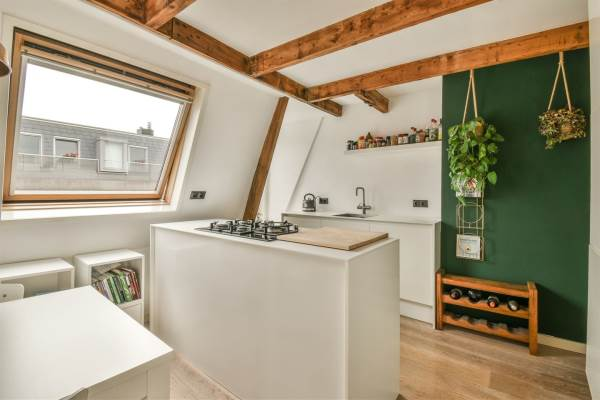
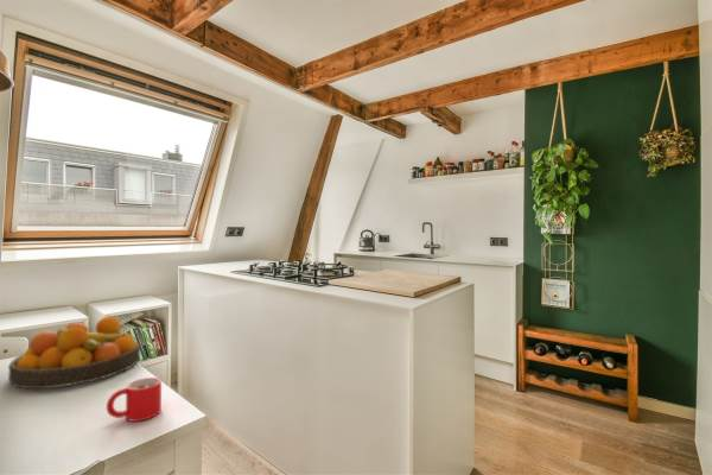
+ fruit bowl (80, 344)
+ mug (134, 400)
